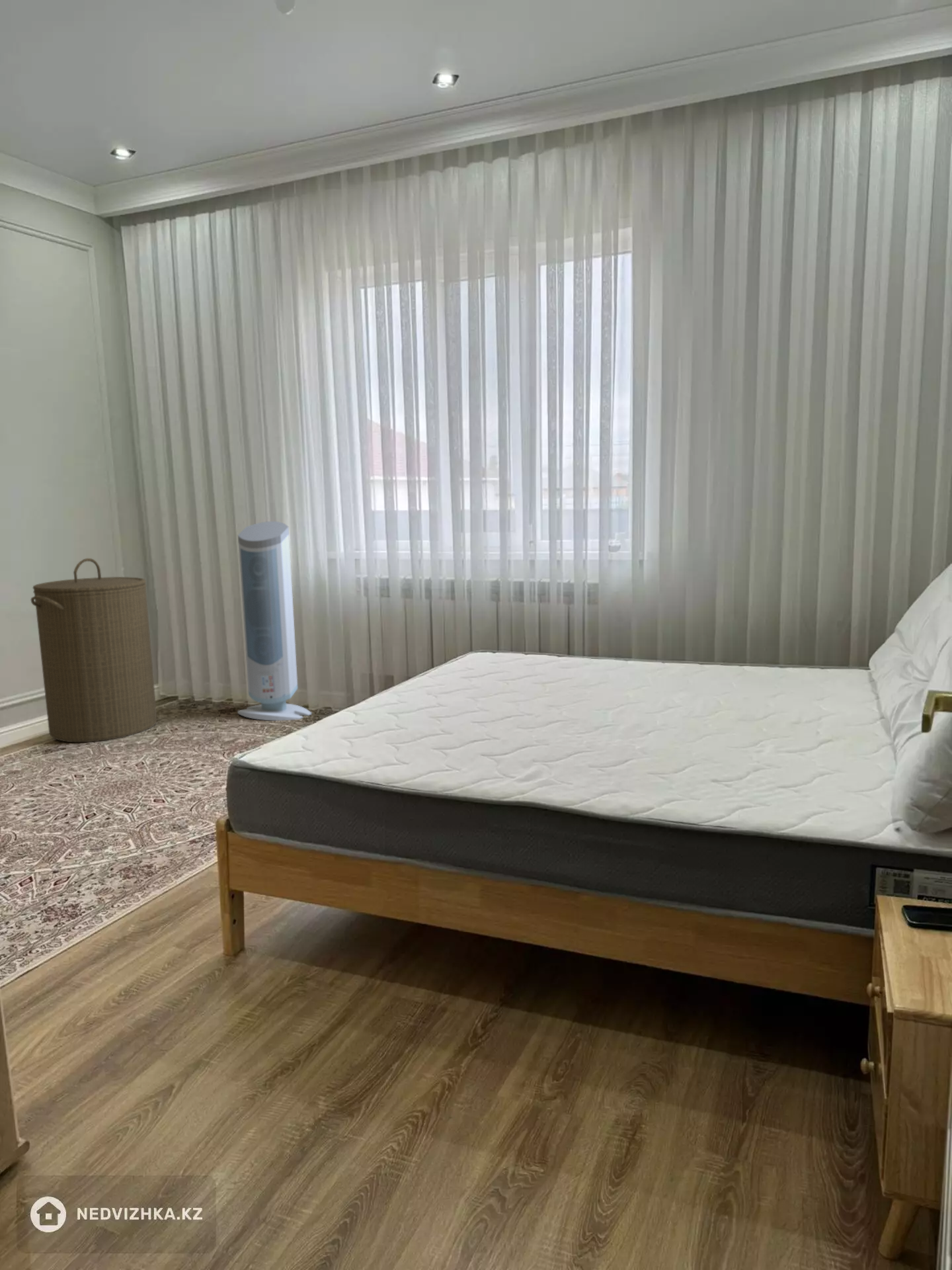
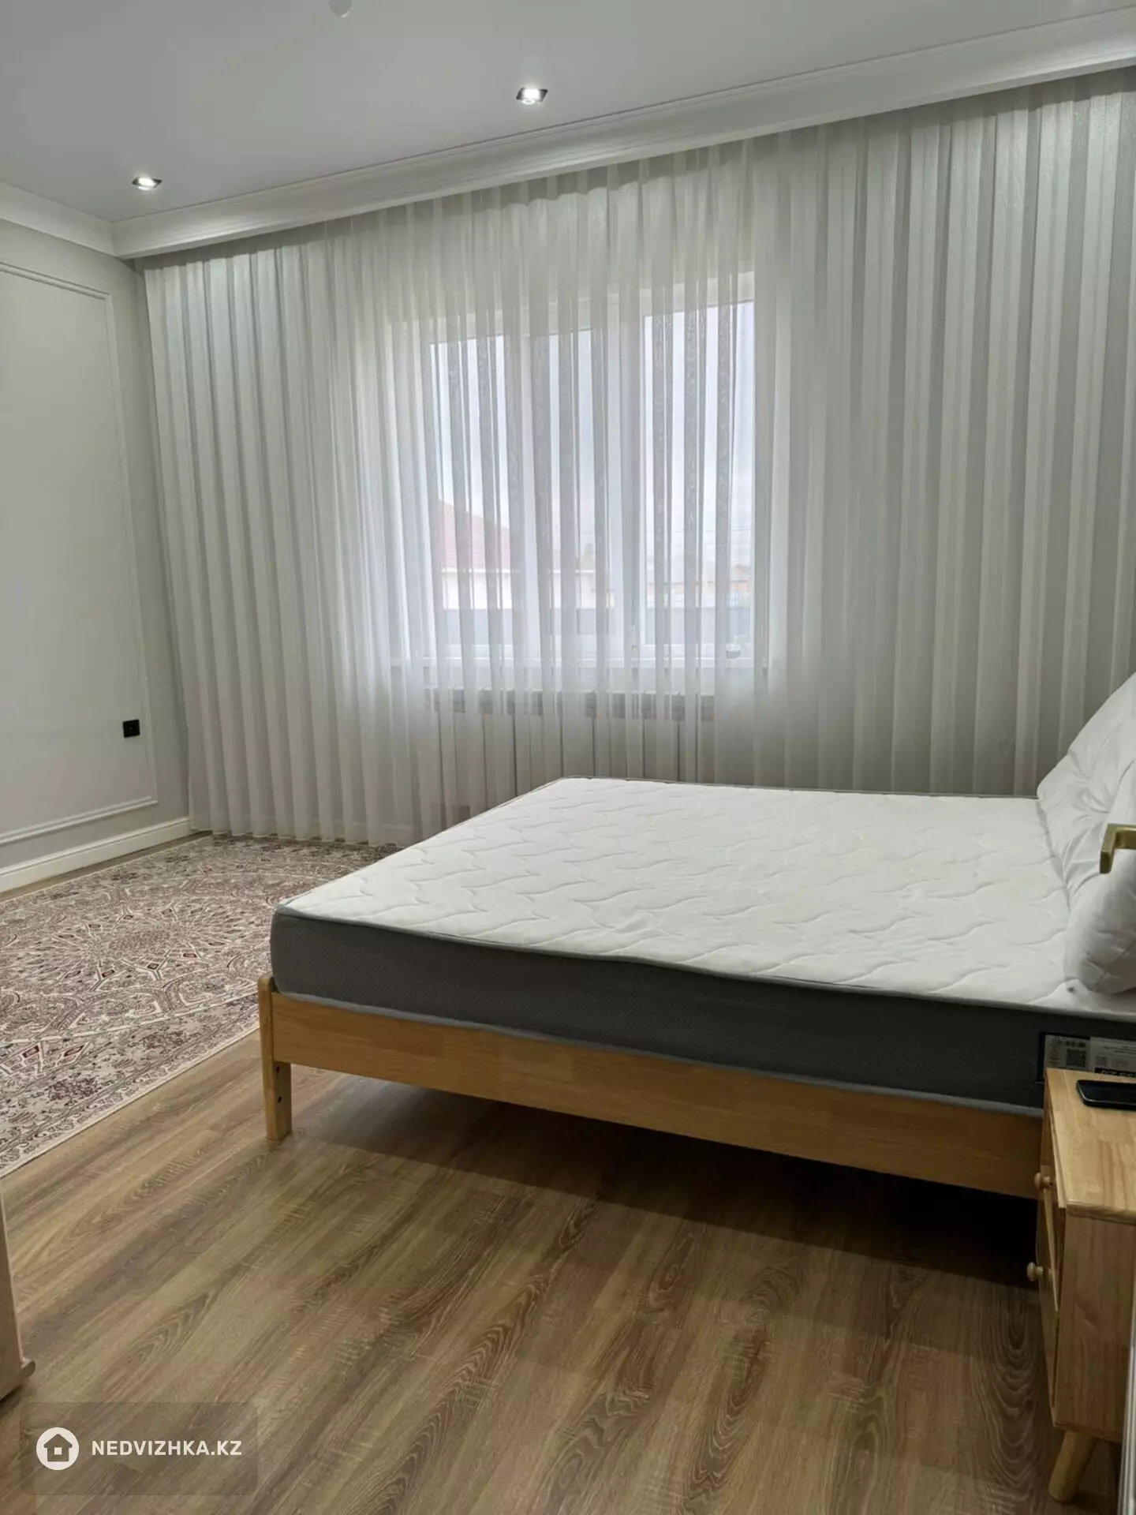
- laundry hamper (96, 644)
- air purifier (268, 619)
